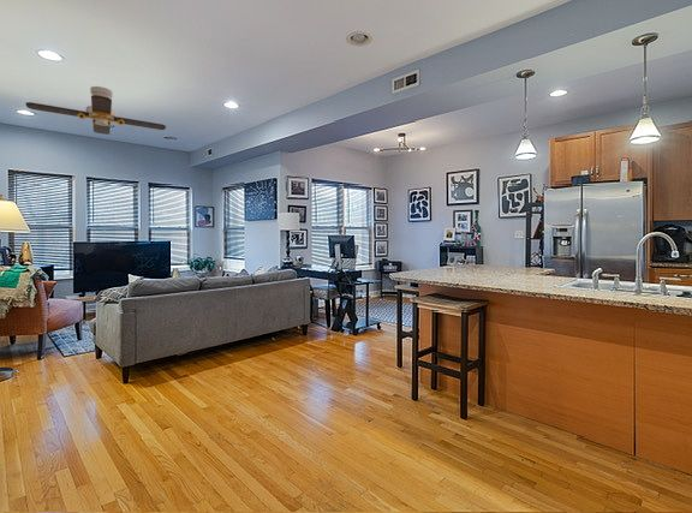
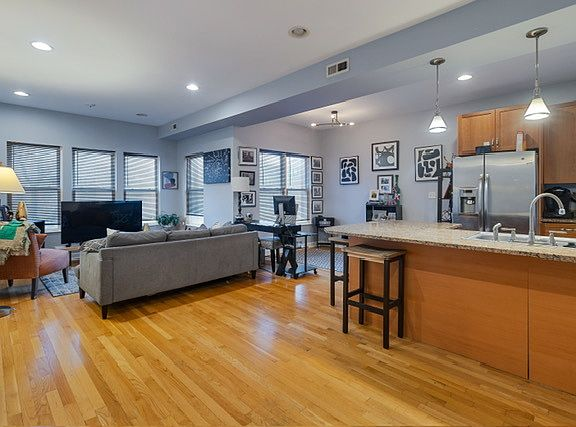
- ceiling fan (101, 107)
